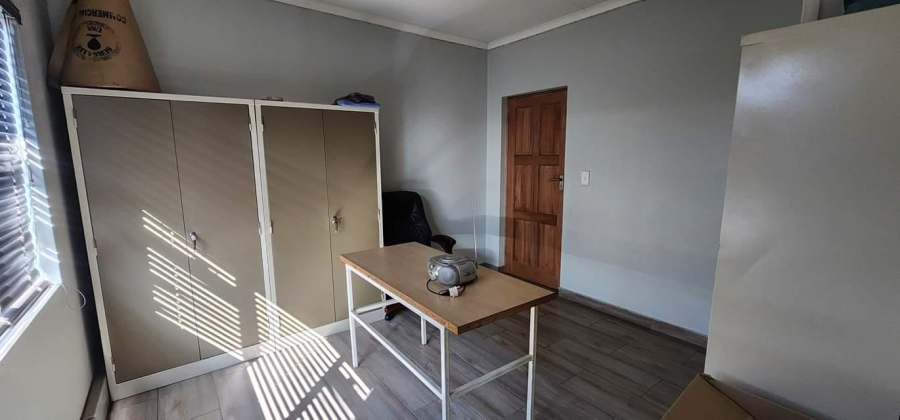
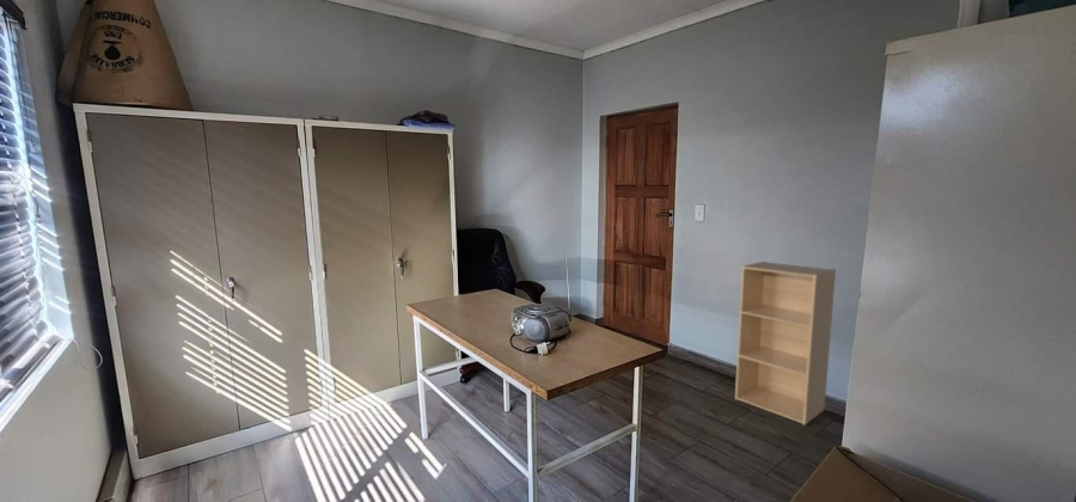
+ shelf (782, 337)
